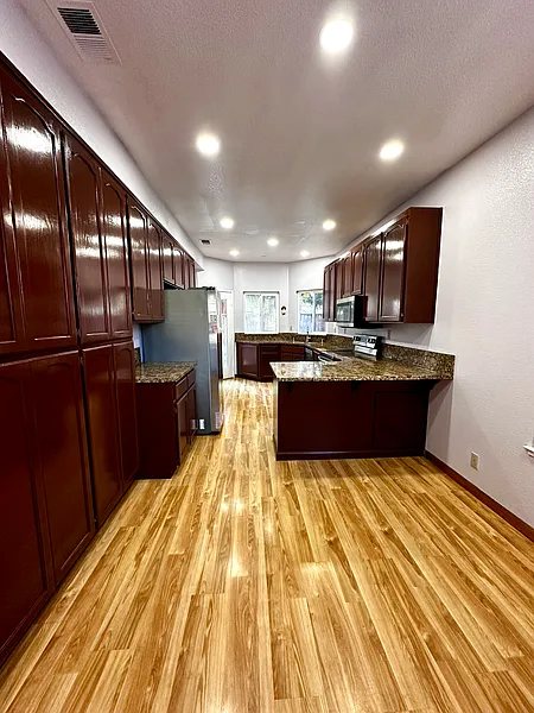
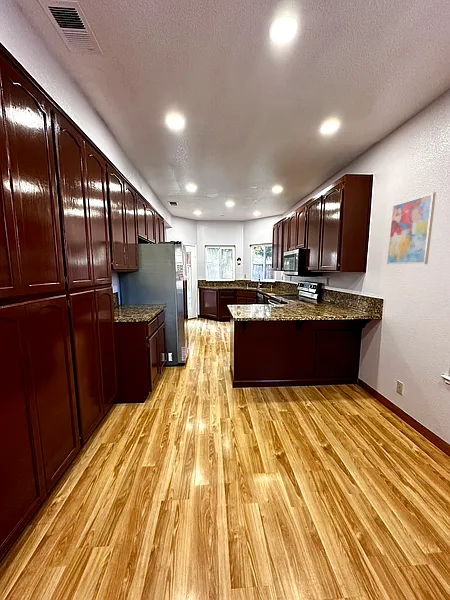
+ wall art (408, 232)
